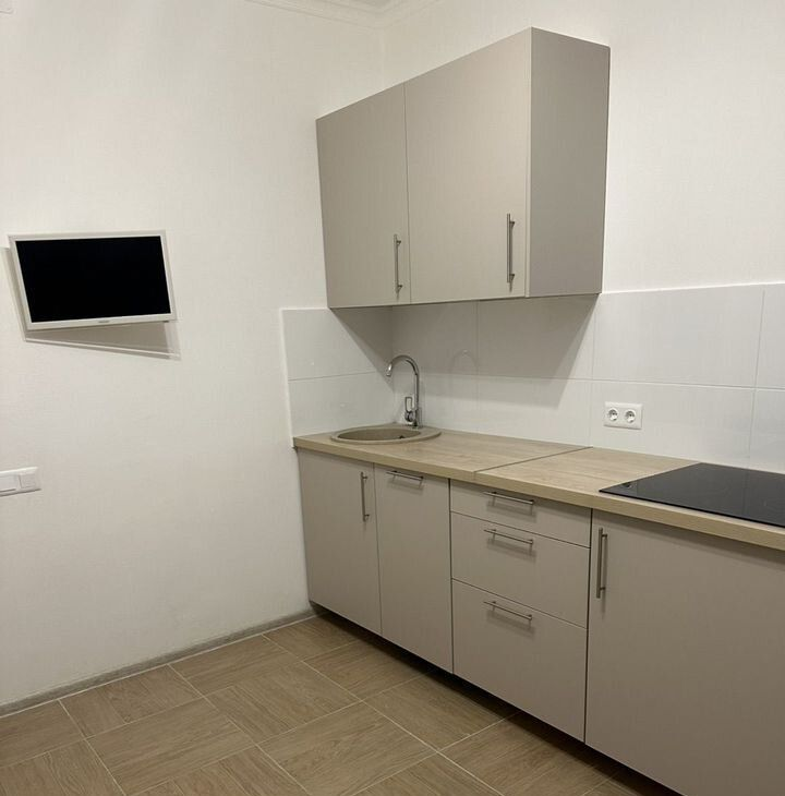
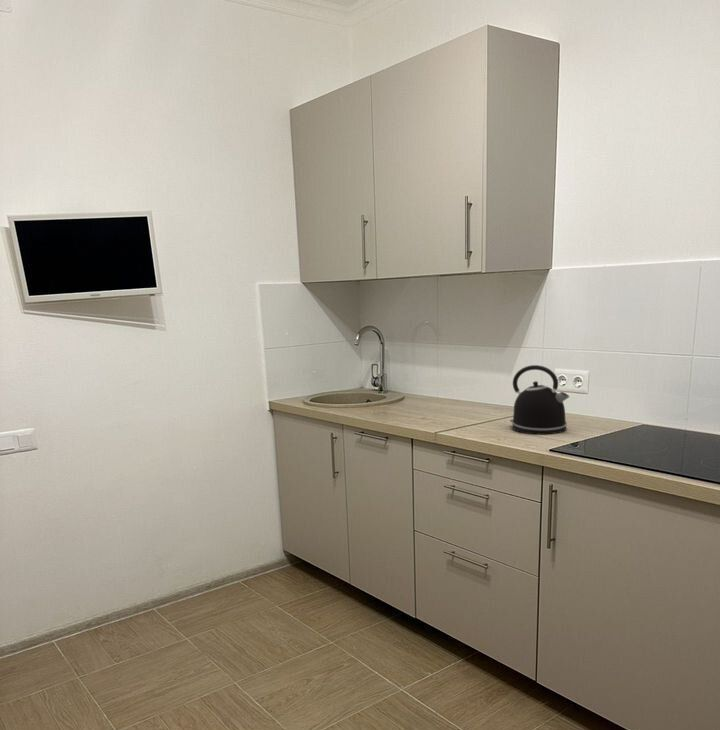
+ kettle (538, 396)
